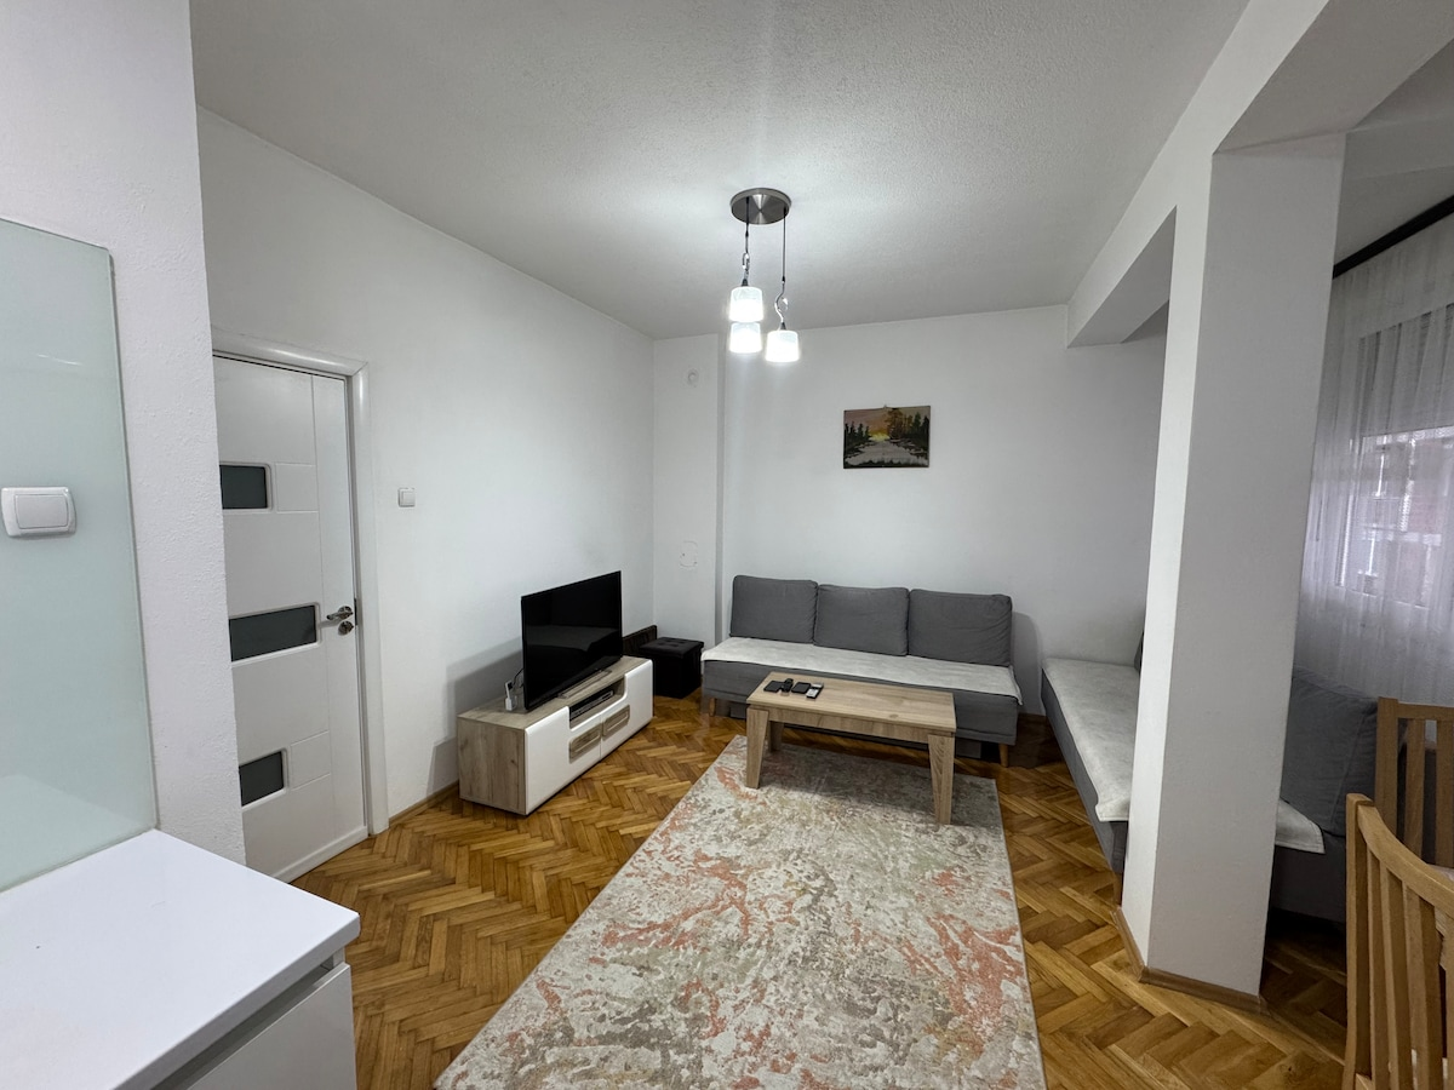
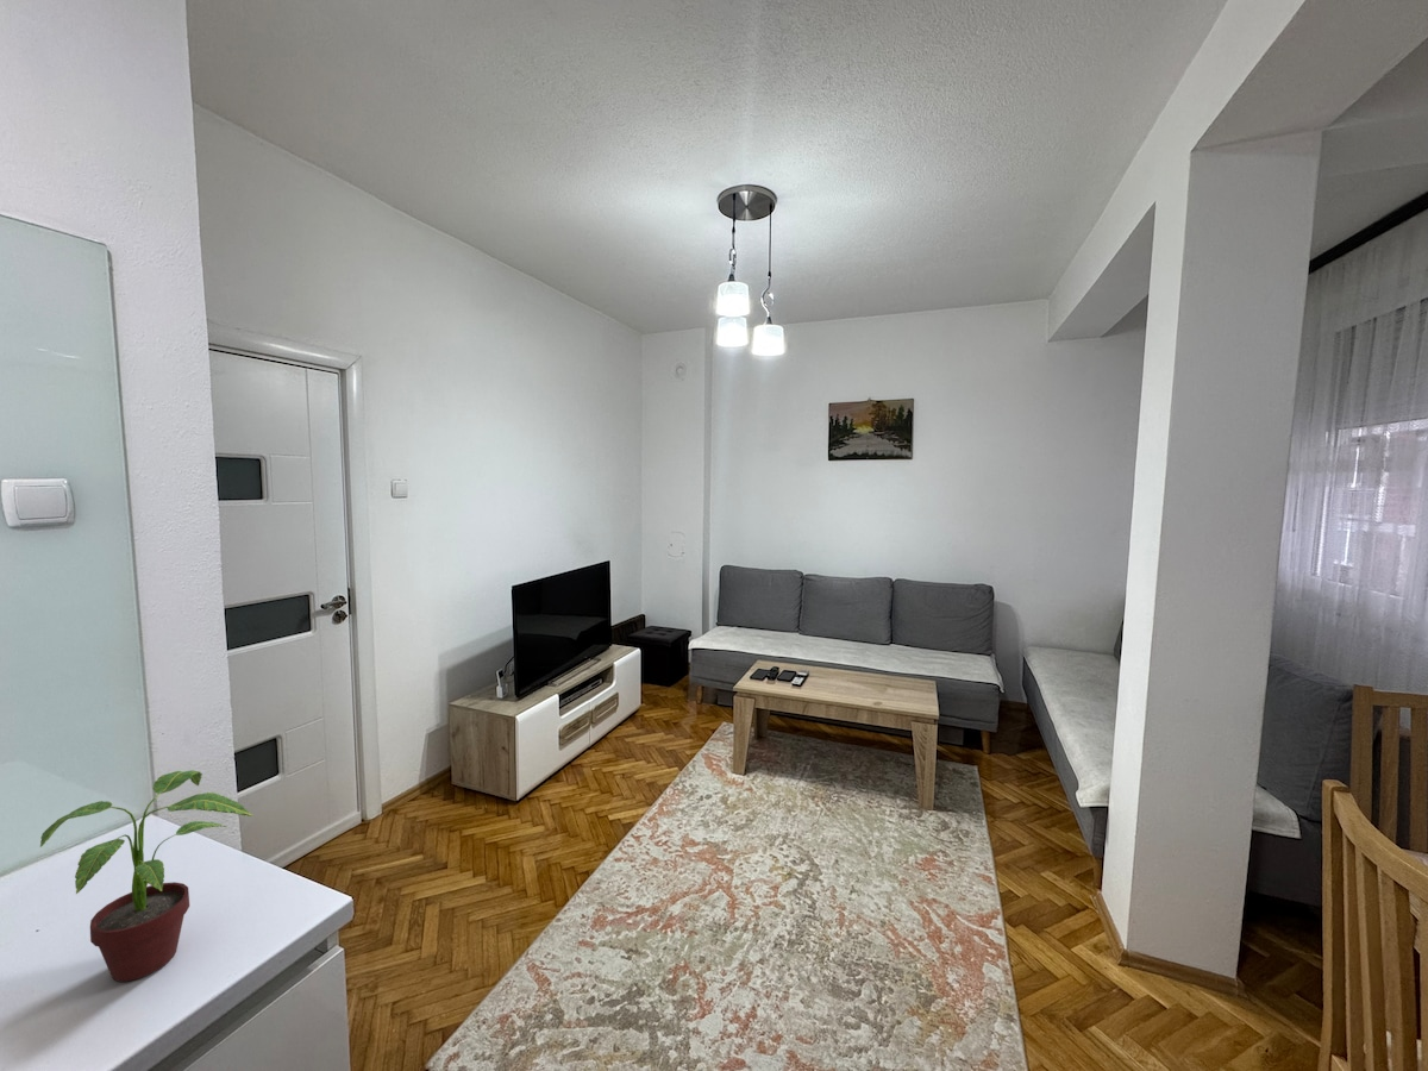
+ potted plant (151, 878)
